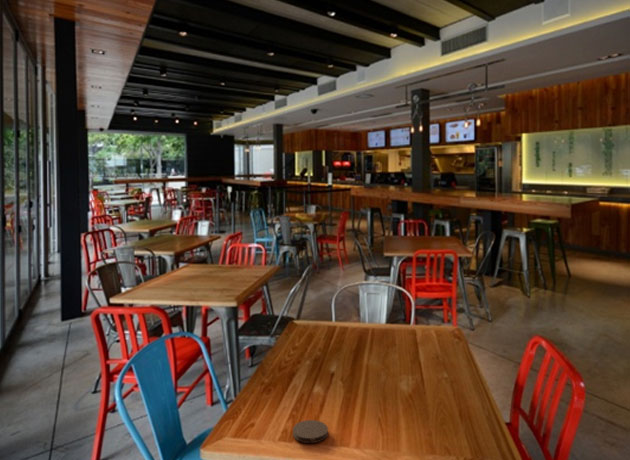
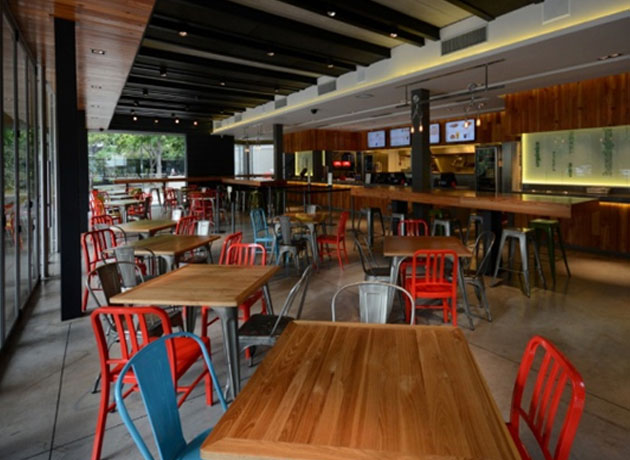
- coaster (310, 431)
